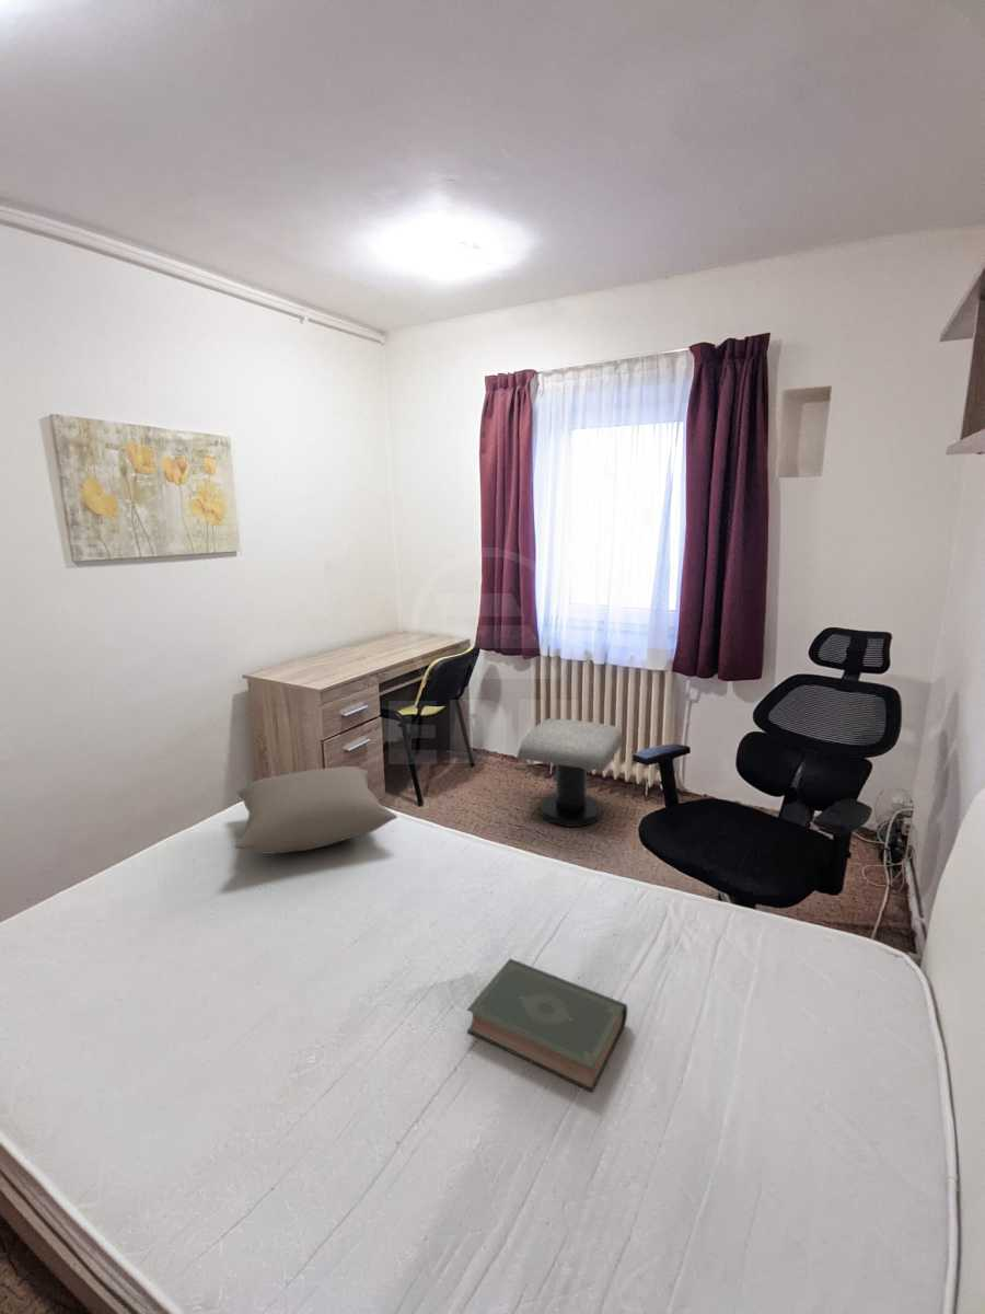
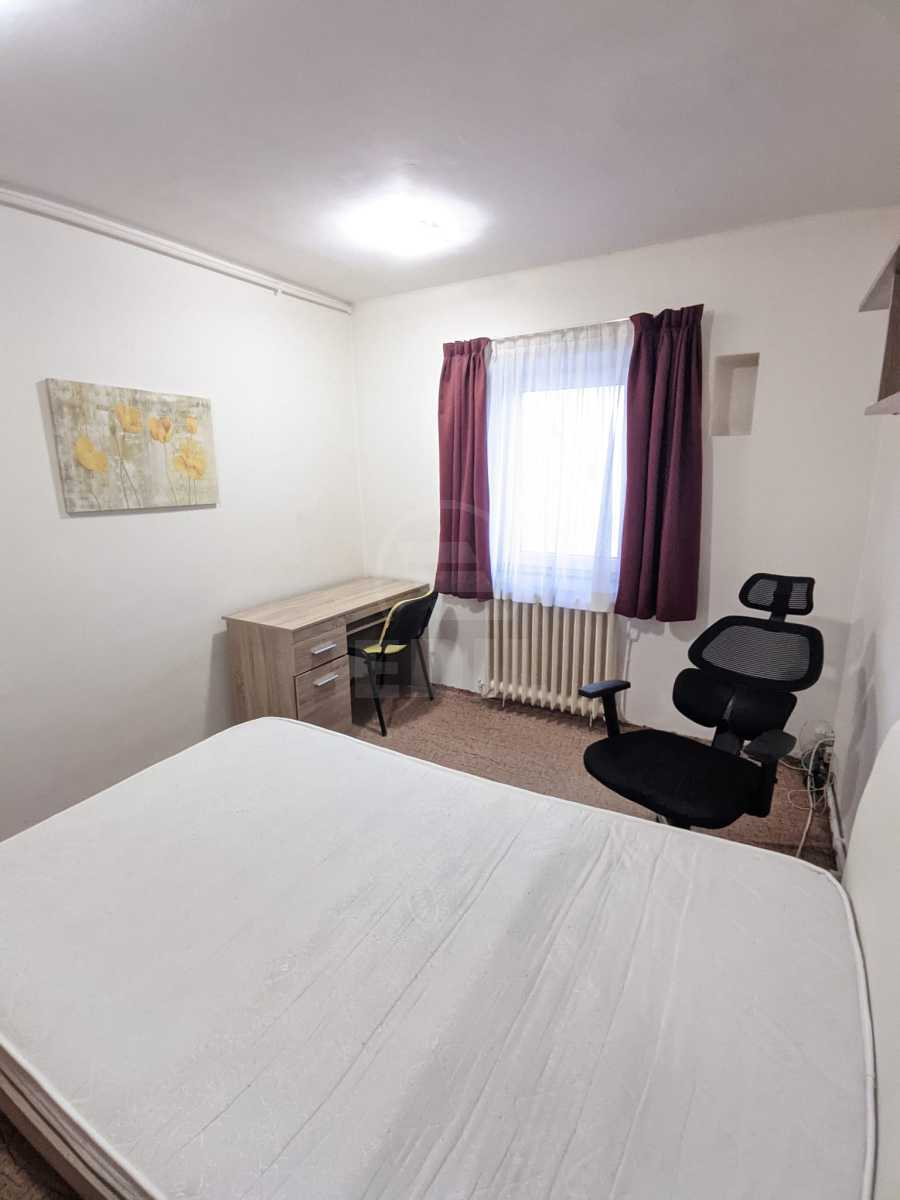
- book (547, 1015)
- pillow (311, 805)
- stool (571, 770)
